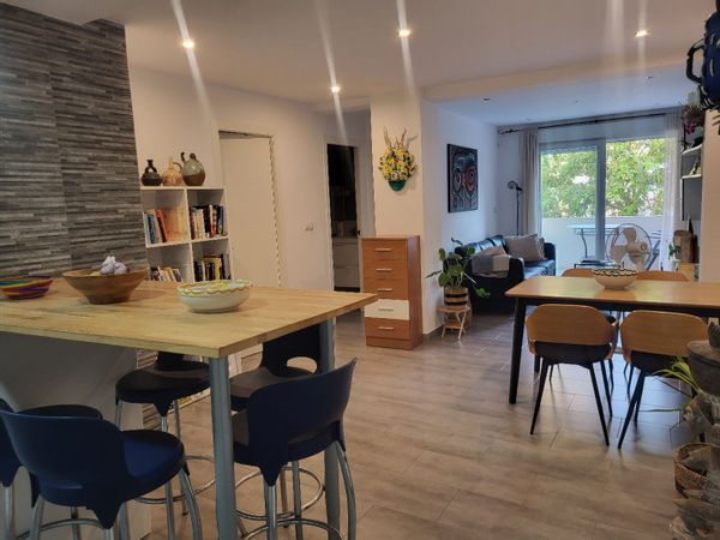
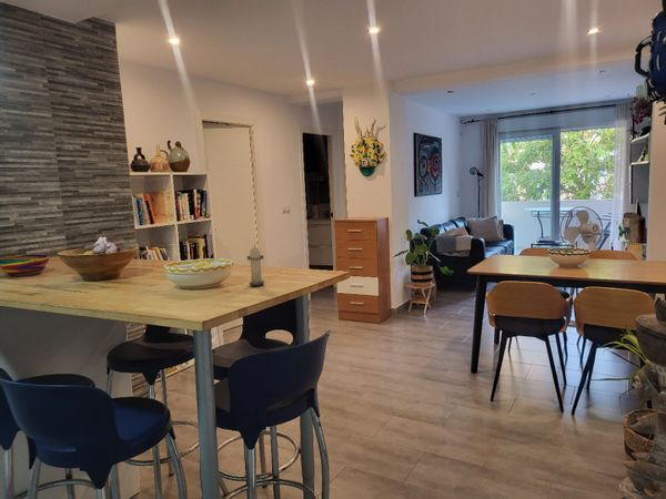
+ candle (255, 264)
